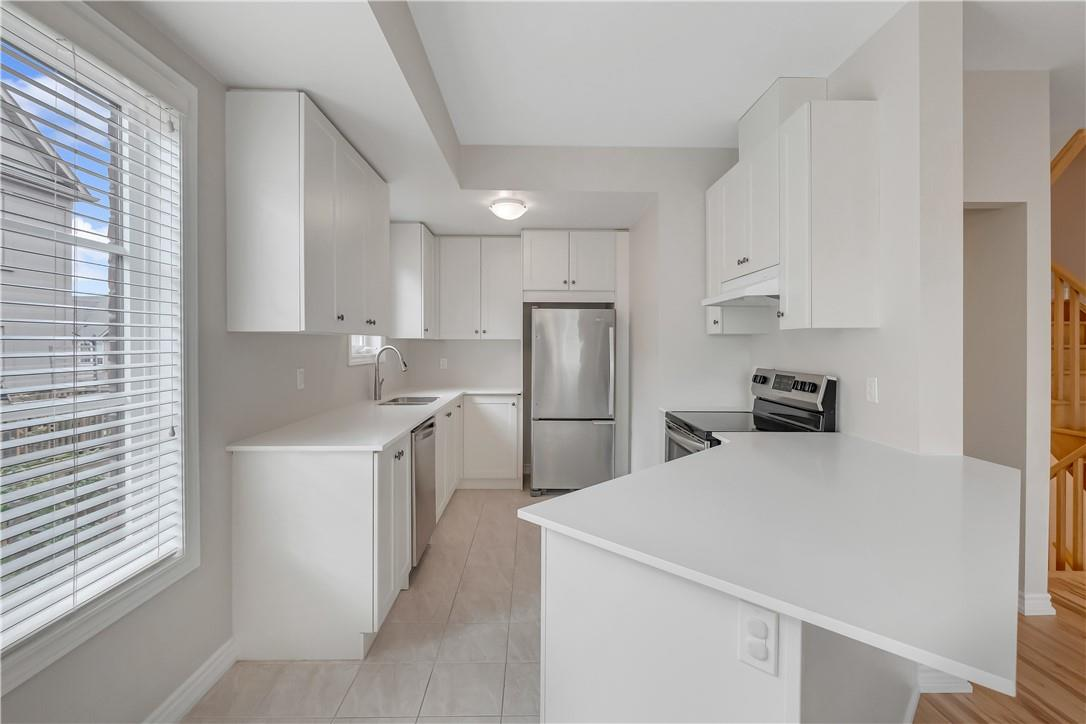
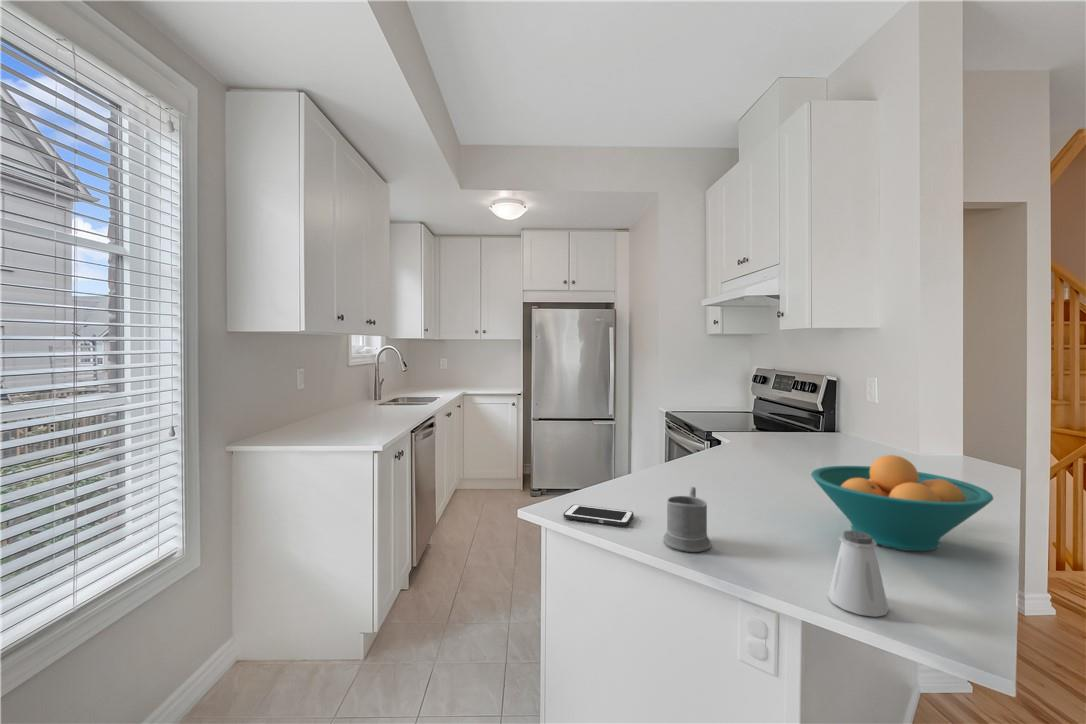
+ saltshaker (857, 568)
+ cell phone (598, 514)
+ mug (687, 516)
+ fruit bowl (893, 497)
